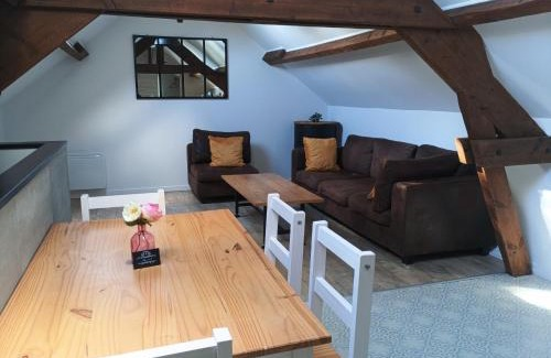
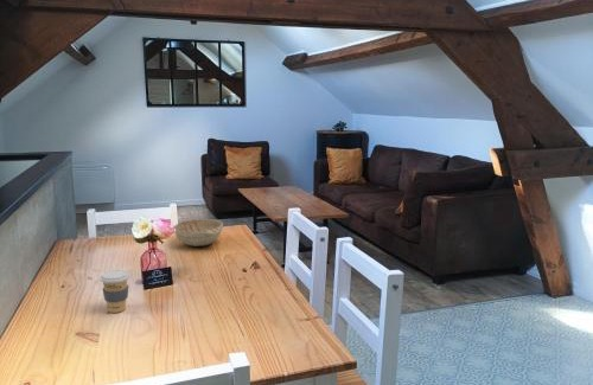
+ coffee cup (115, 291)
+ decorative bowl (198, 233)
